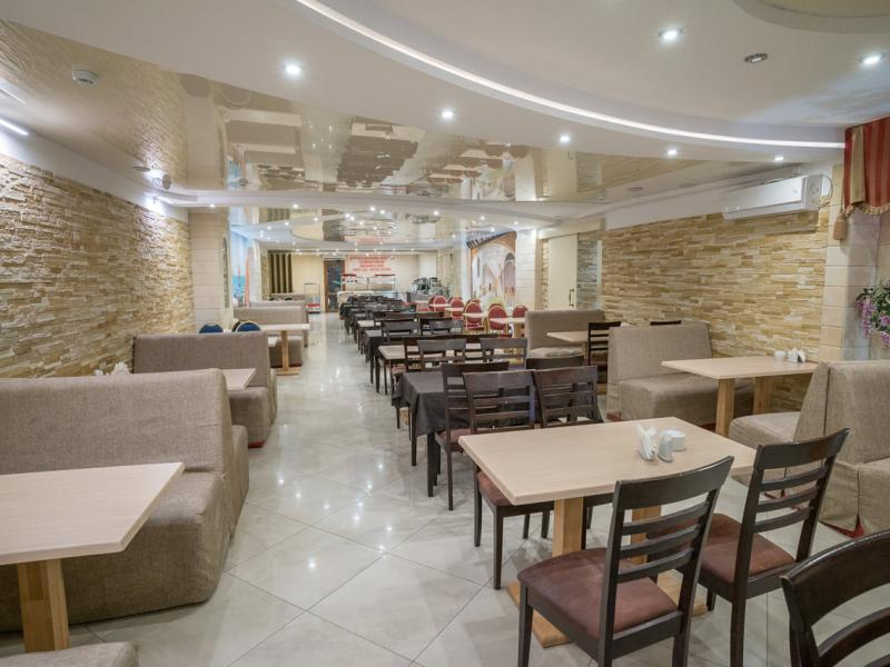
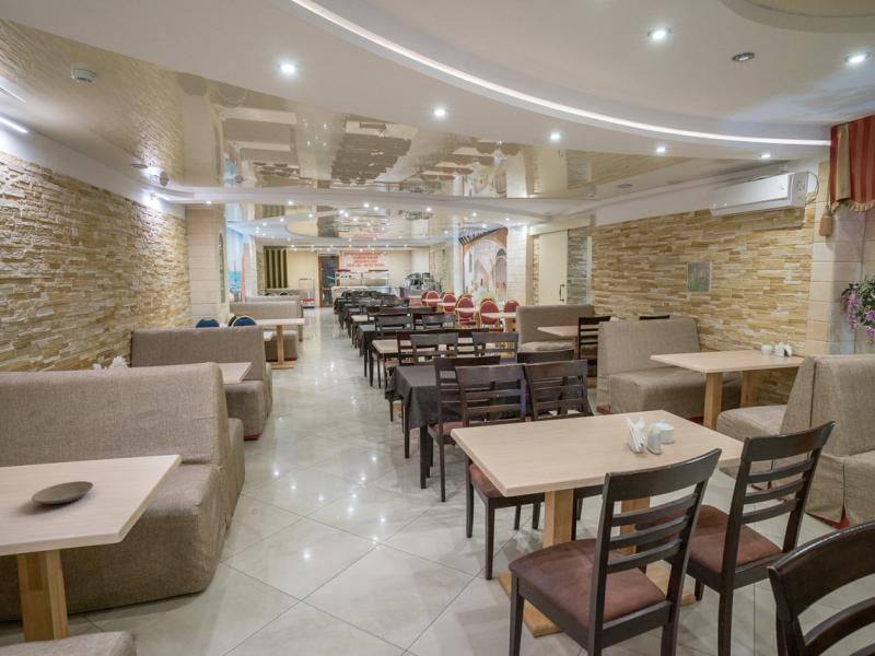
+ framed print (699, 277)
+ plate (63, 494)
